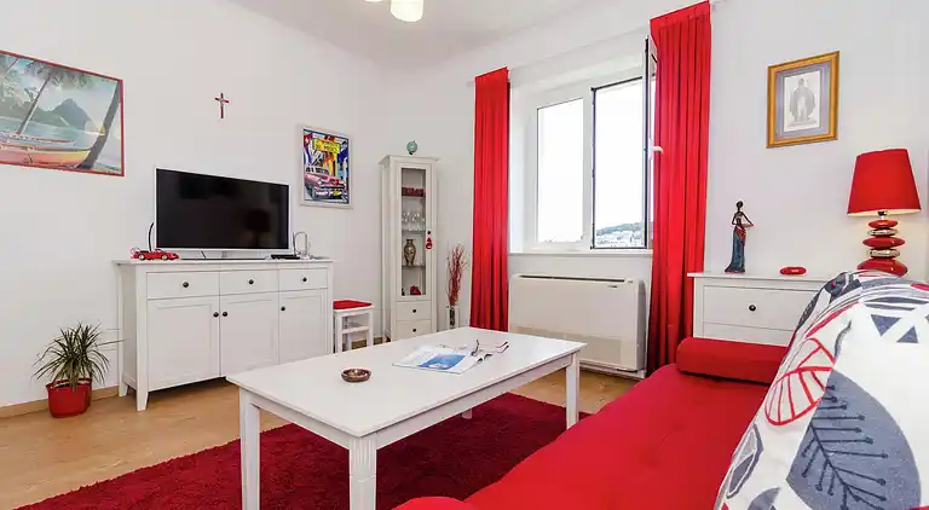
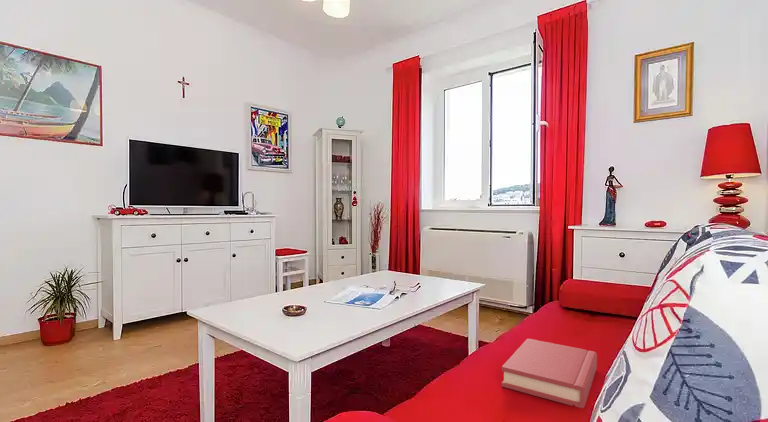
+ hardback book (551, 368)
